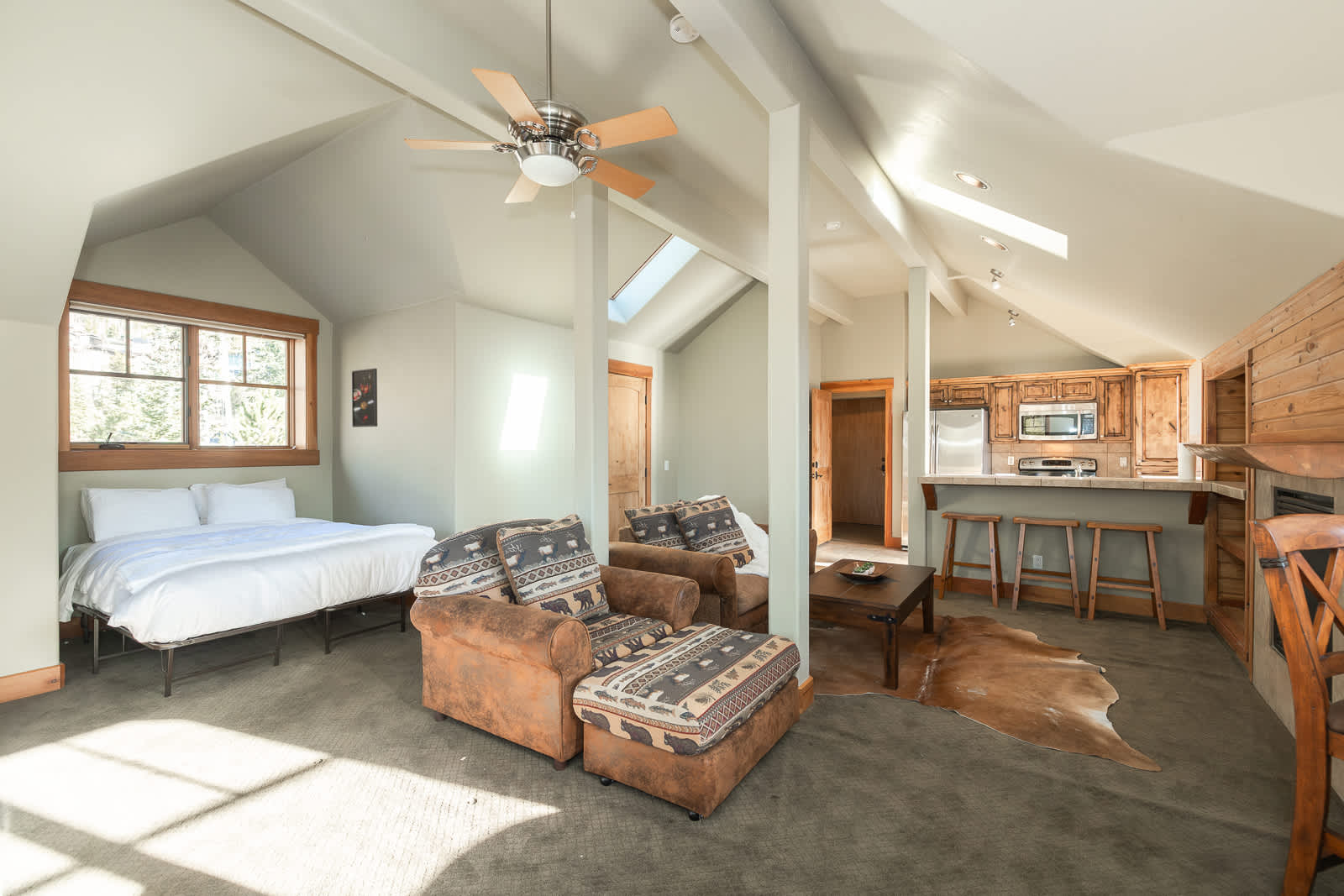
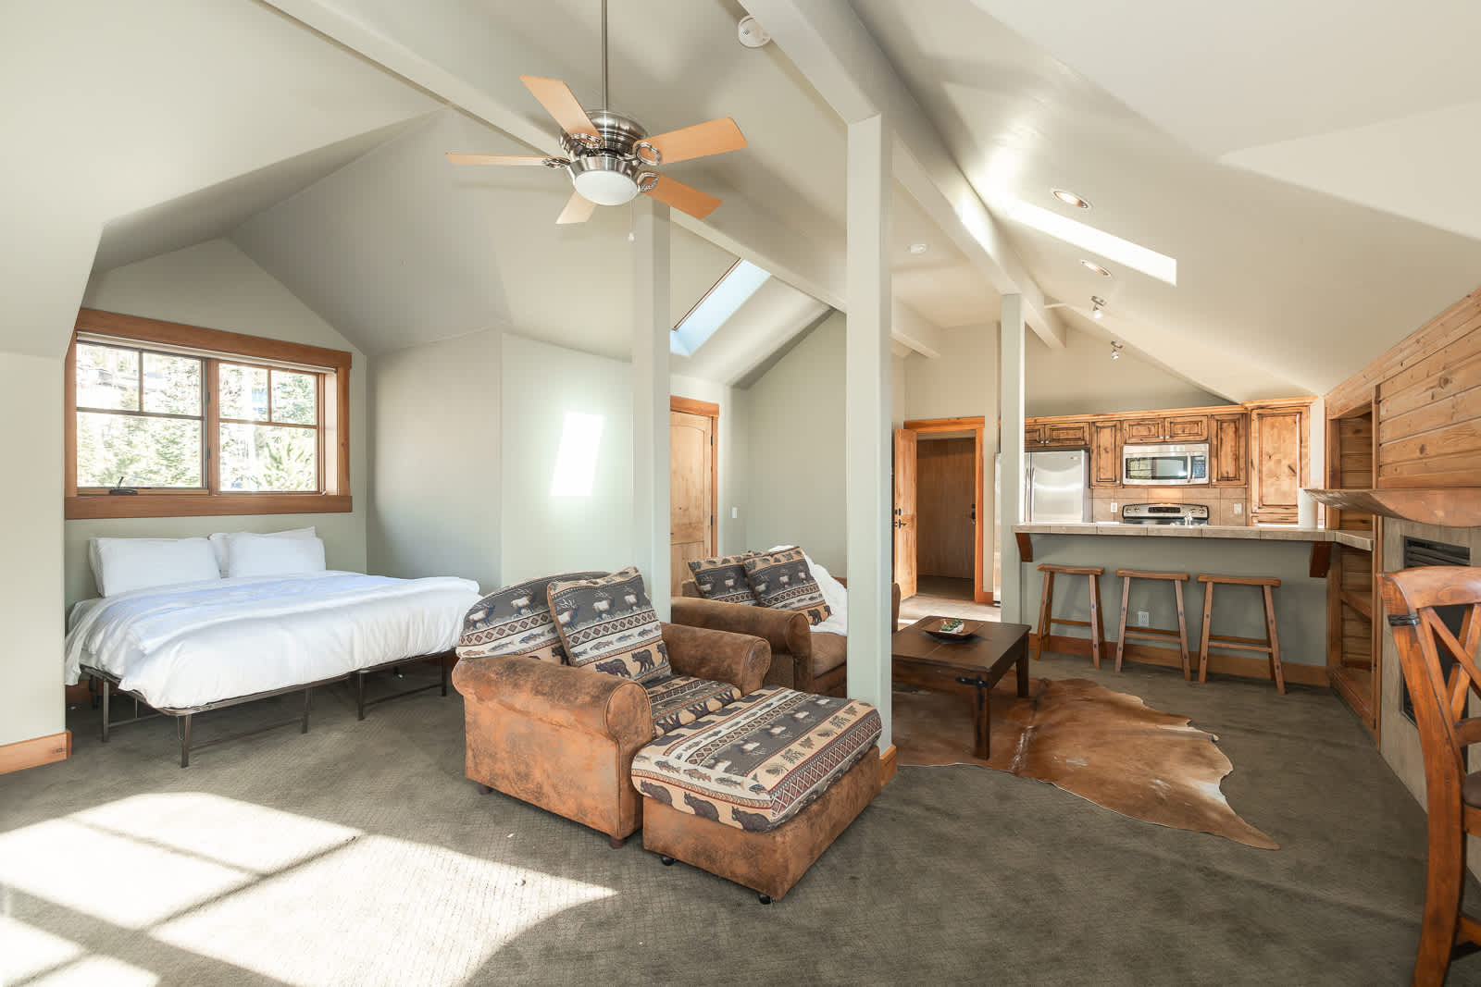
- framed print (364, 398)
